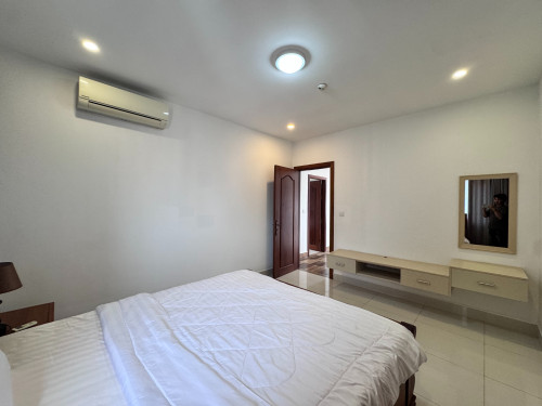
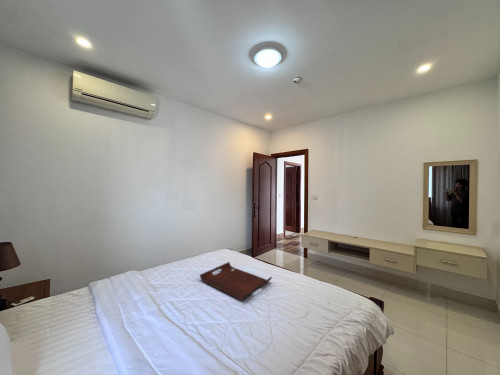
+ serving tray (235, 278)
